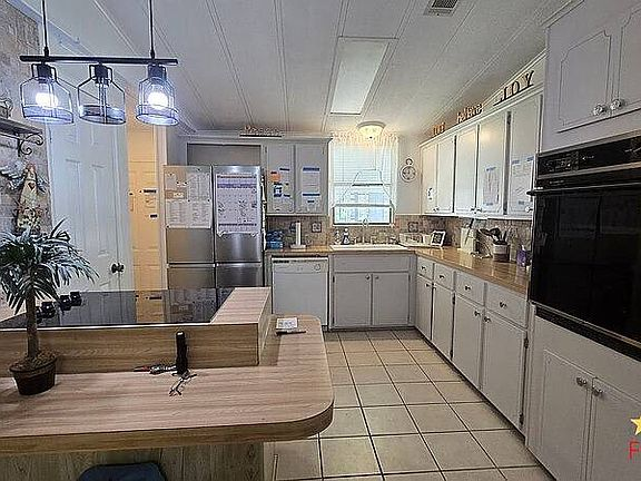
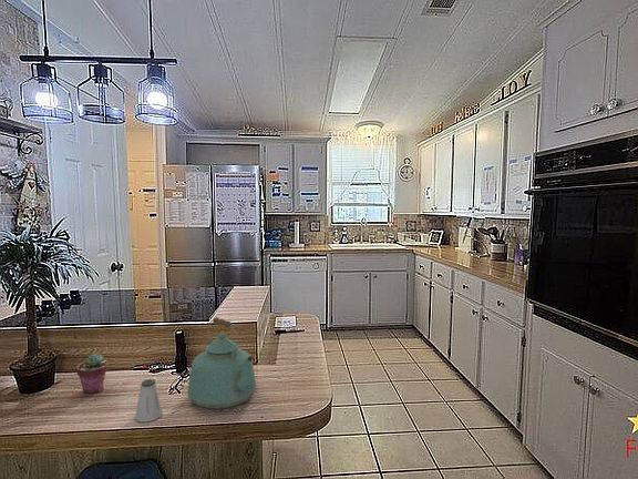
+ potted succulent (93, 371)
+ kettle (226, 359)
+ saltshaker (148, 398)
